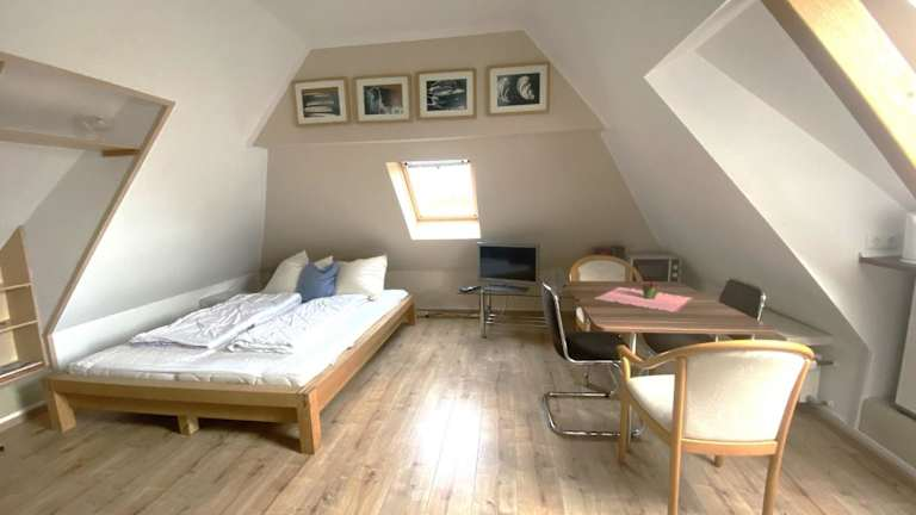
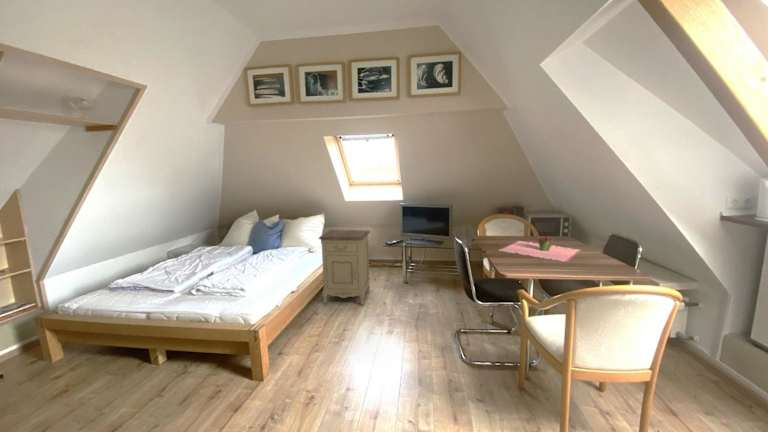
+ nightstand (345, 266)
